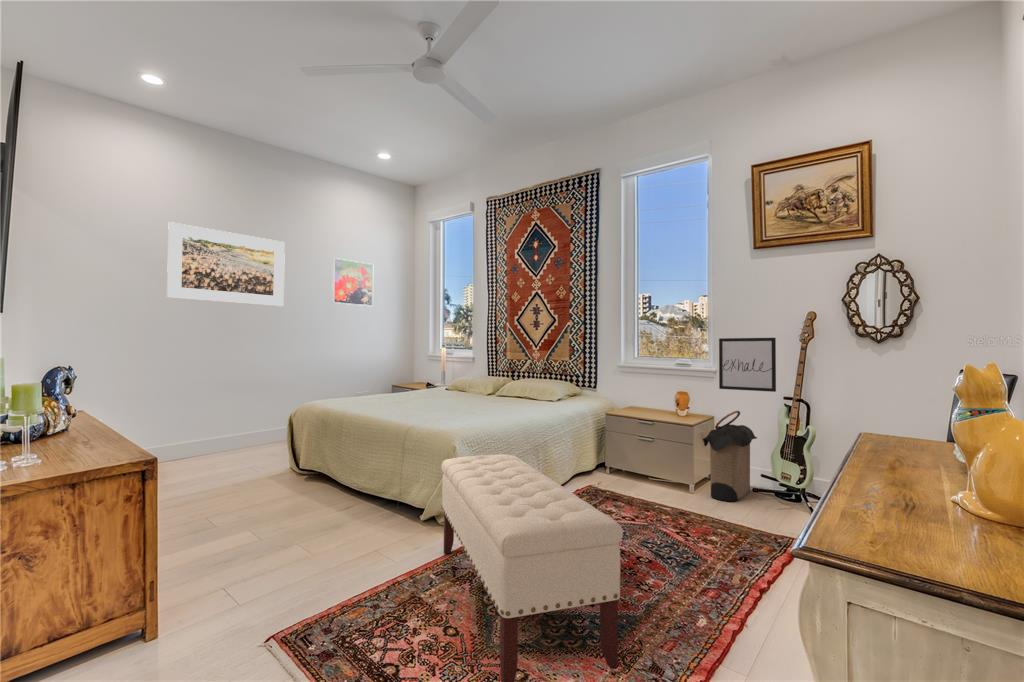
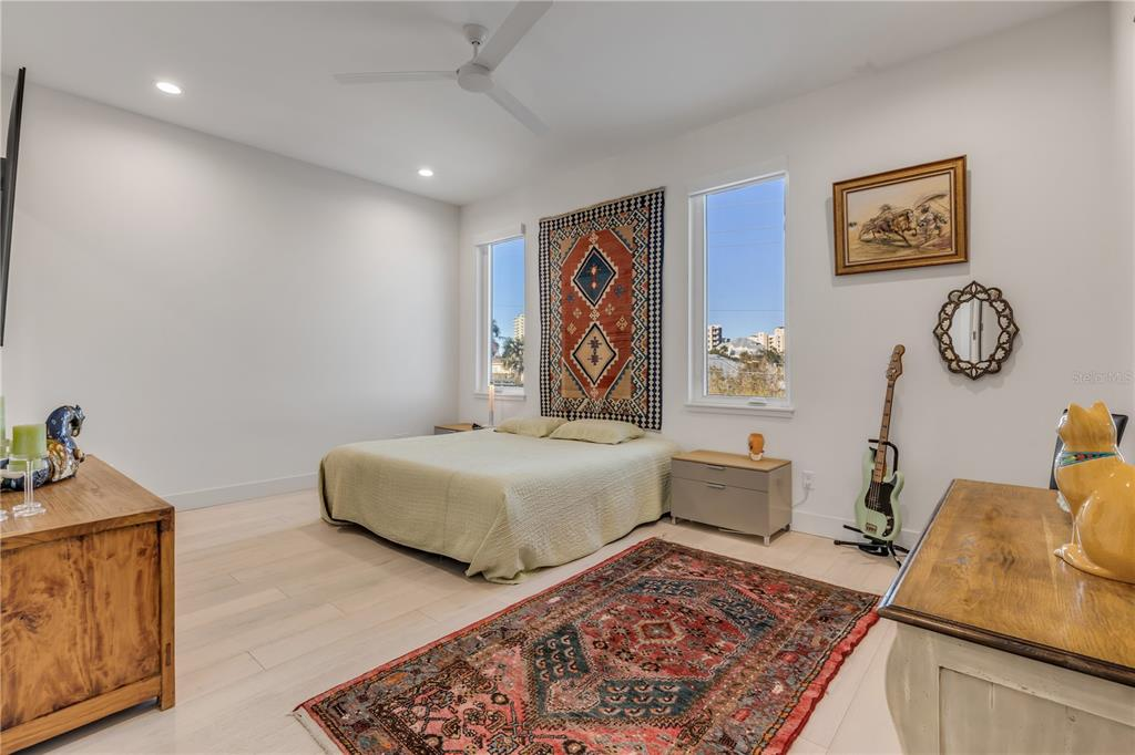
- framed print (230, 267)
- wall art (746, 364)
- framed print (353, 283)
- bench (511, 539)
- laundry hamper (729, 450)
